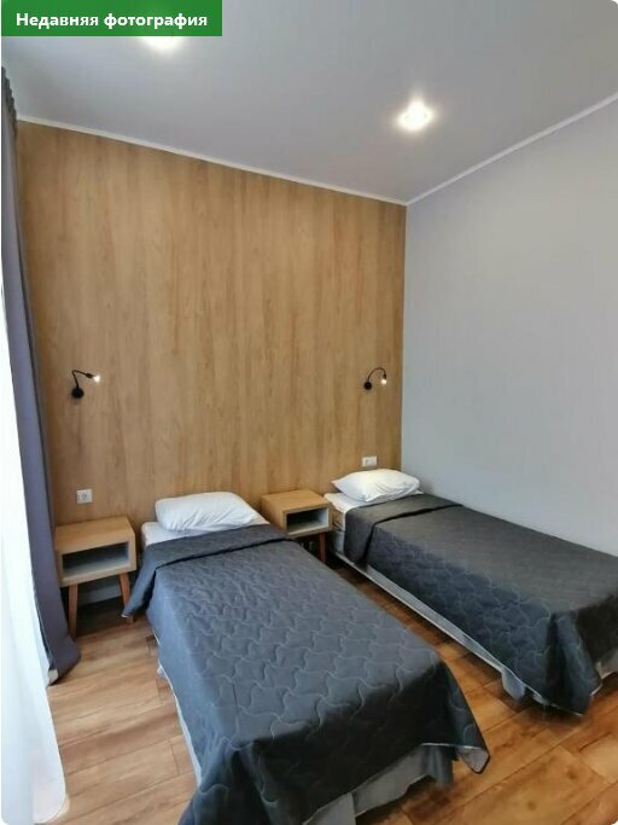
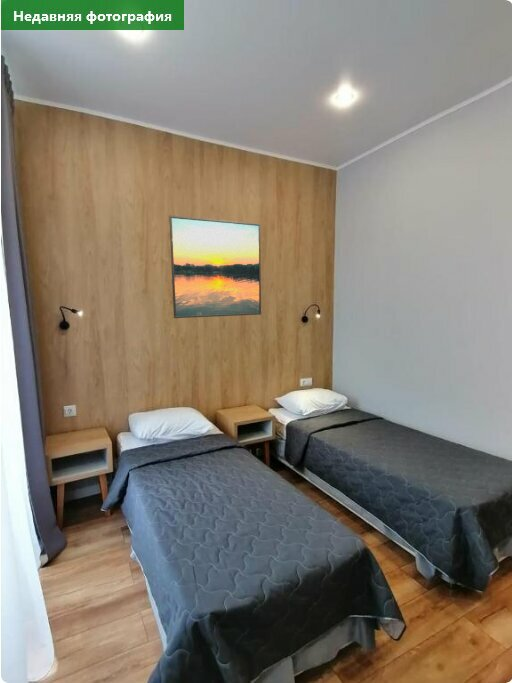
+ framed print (218, 268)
